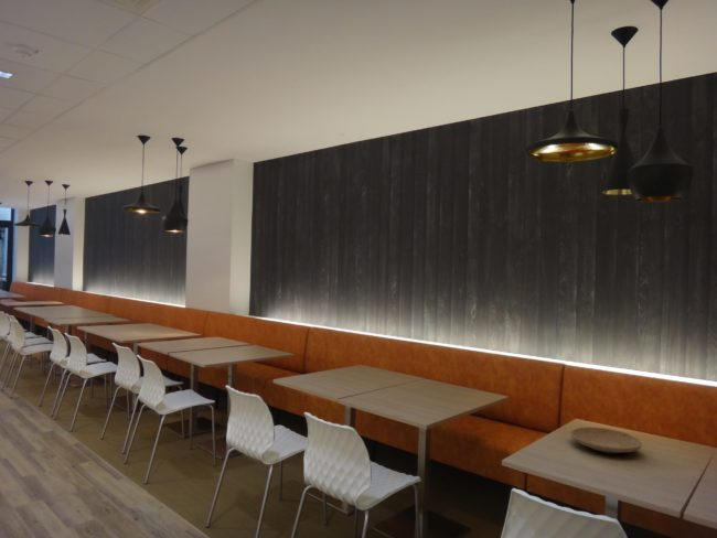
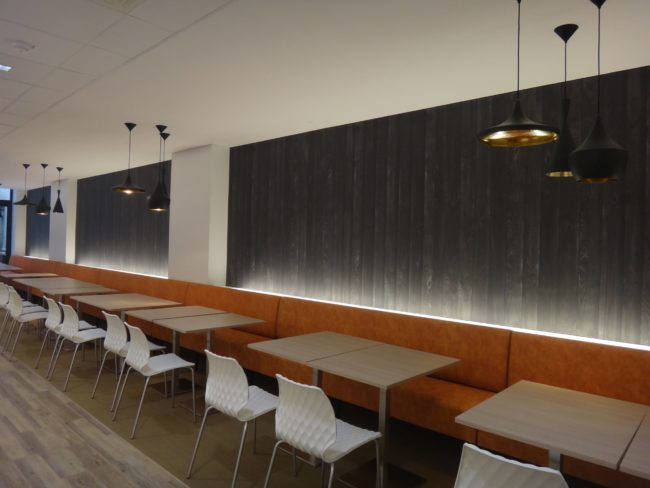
- plate (604, 442)
